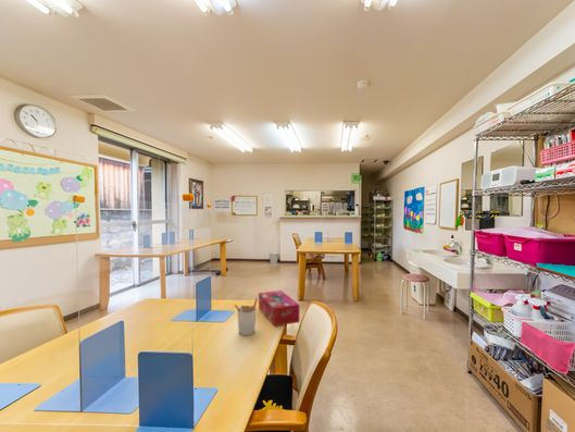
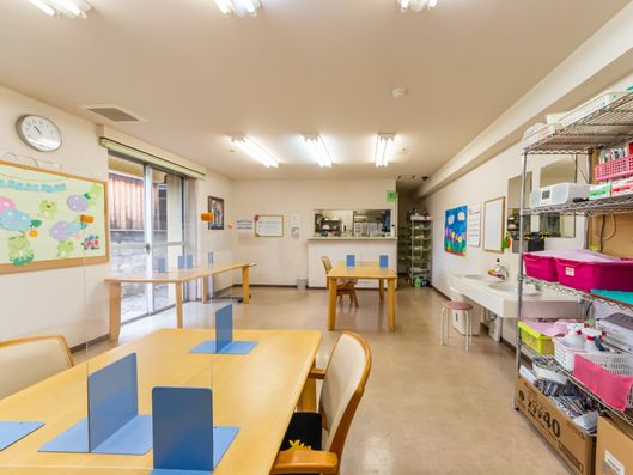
- utensil holder (247, 317)
- tissue box (277, 306)
